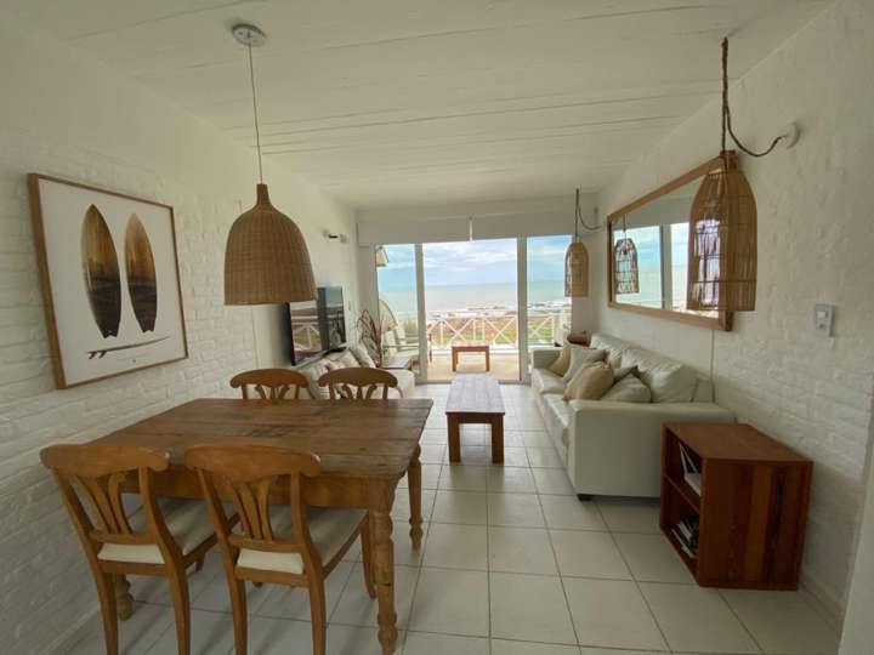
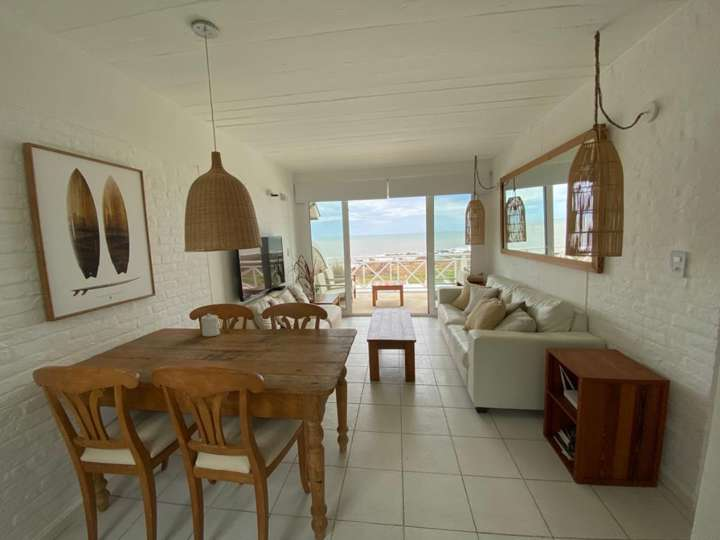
+ candle (210, 323)
